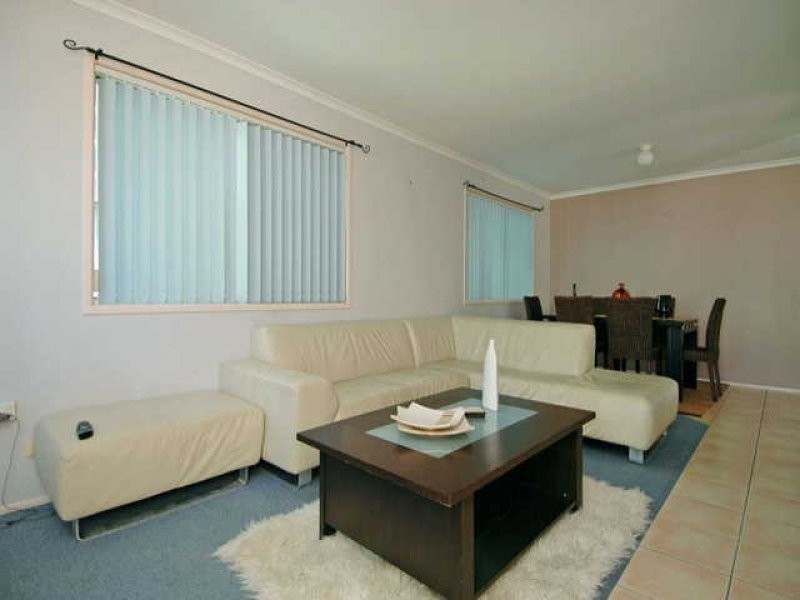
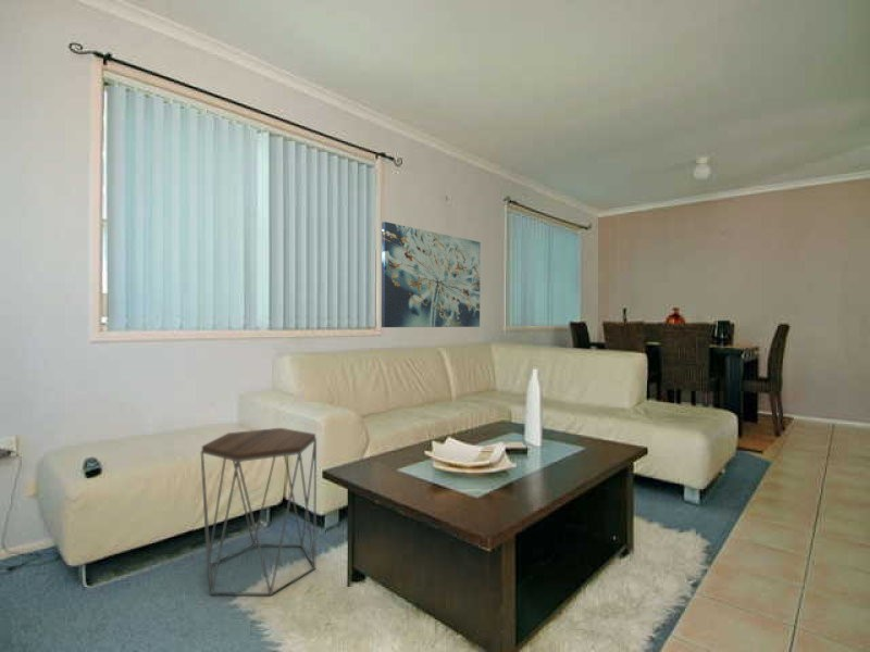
+ side table (262, 503)
+ wall art (436, 279)
